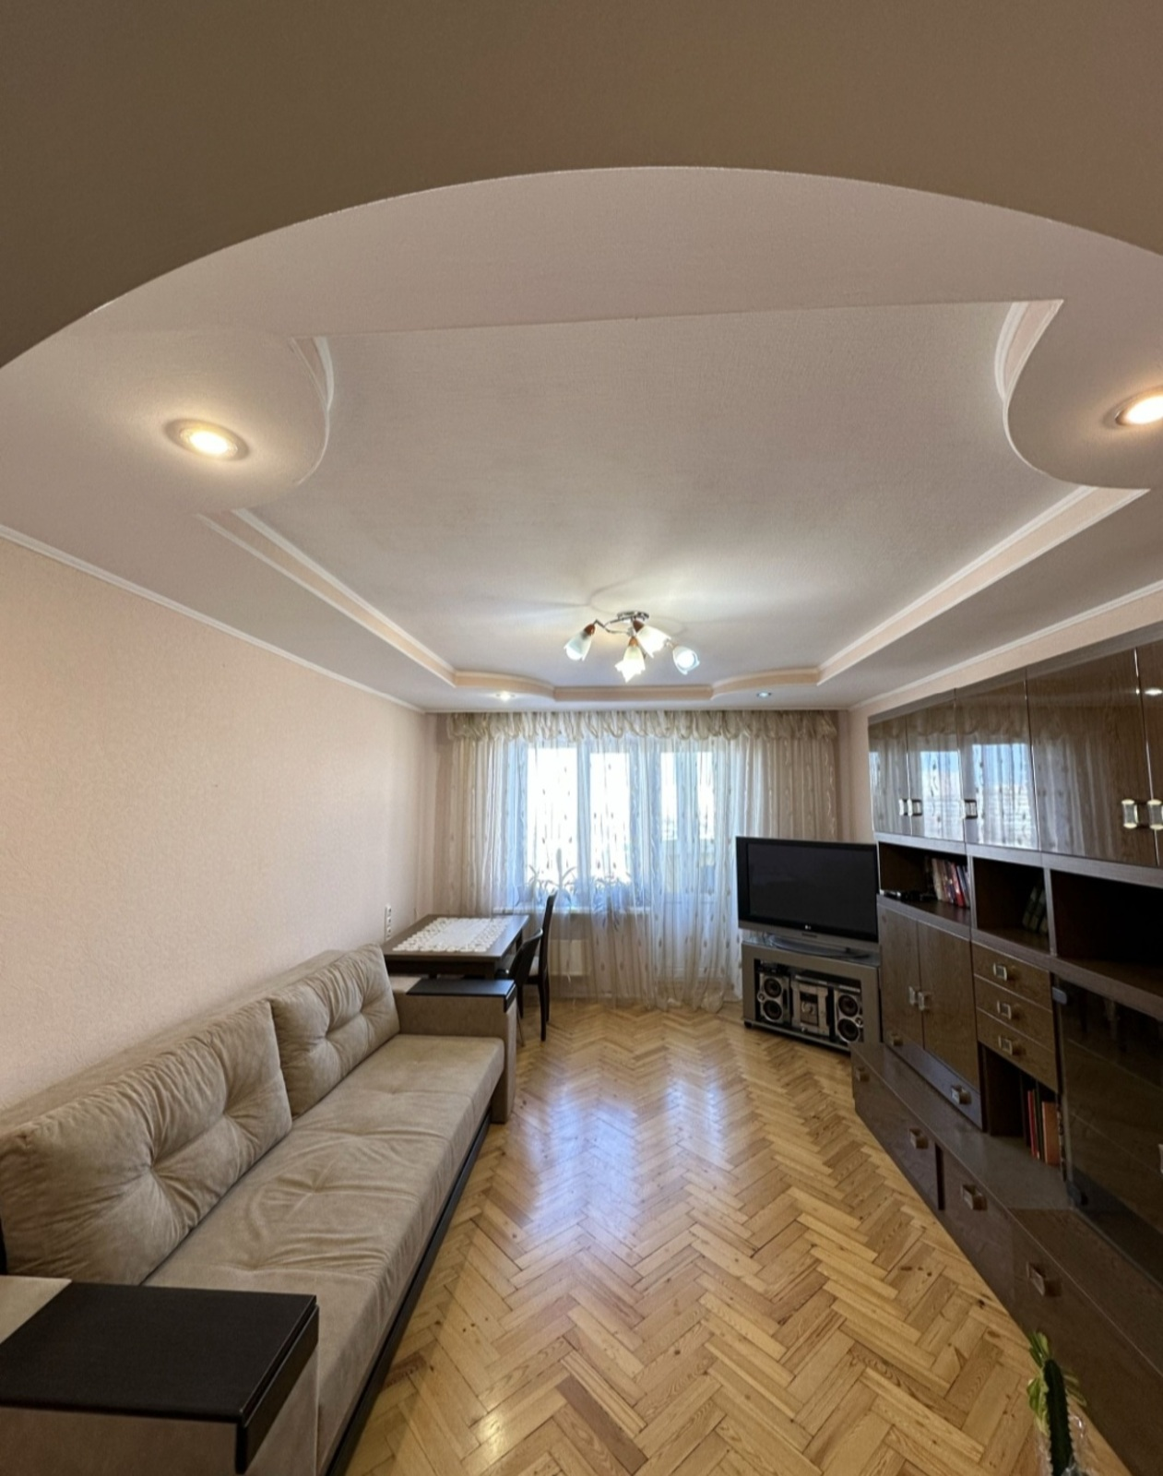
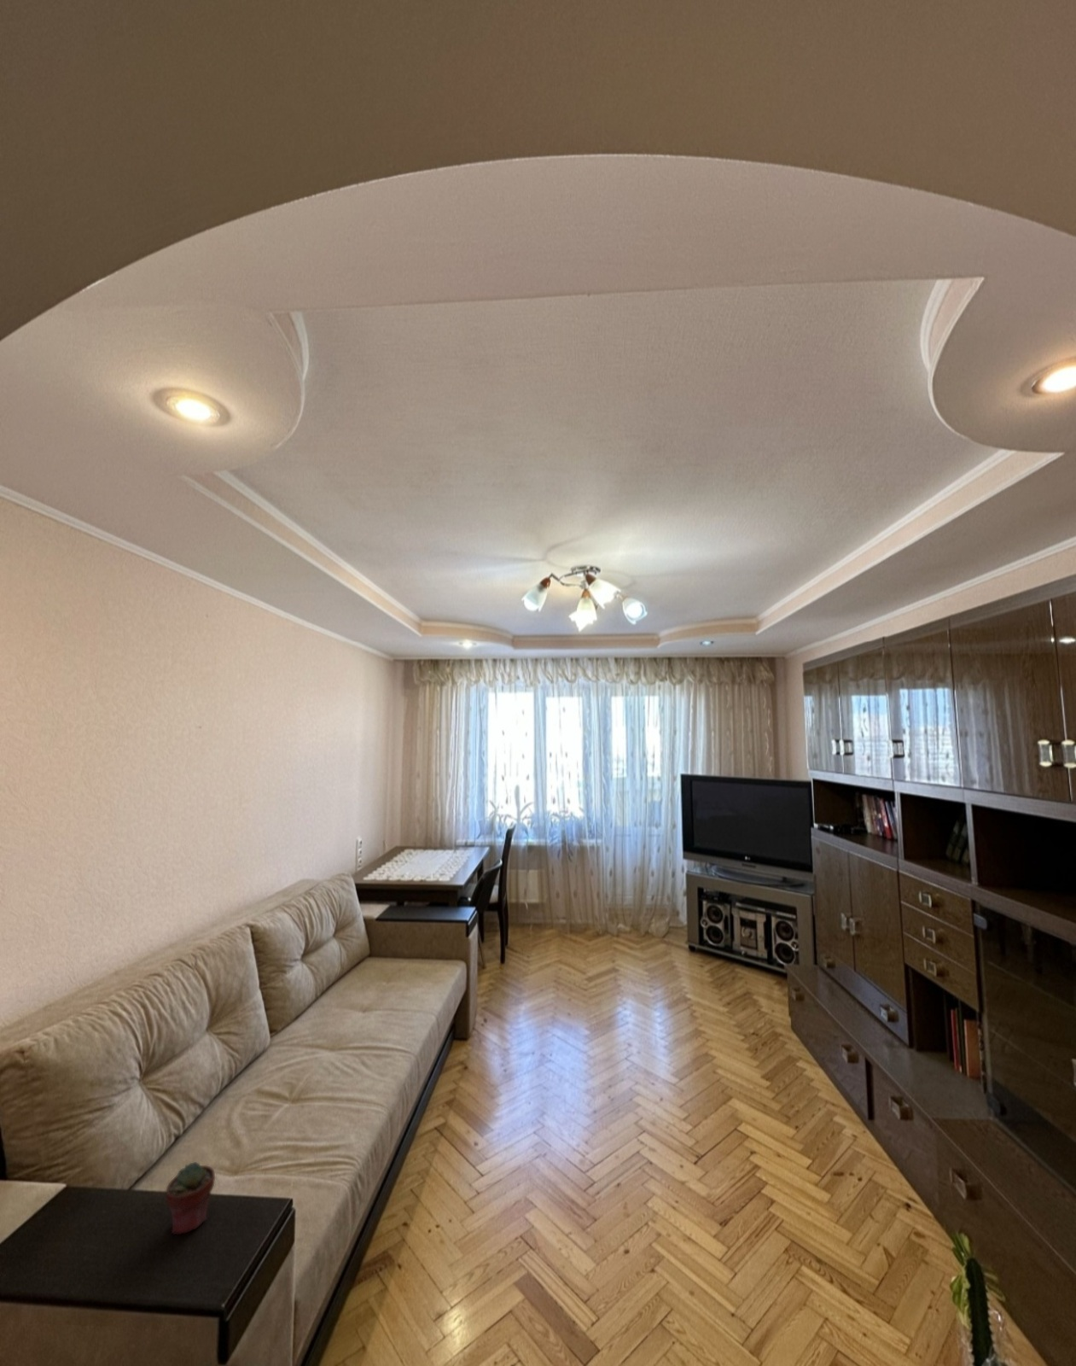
+ potted succulent (191, 1193)
